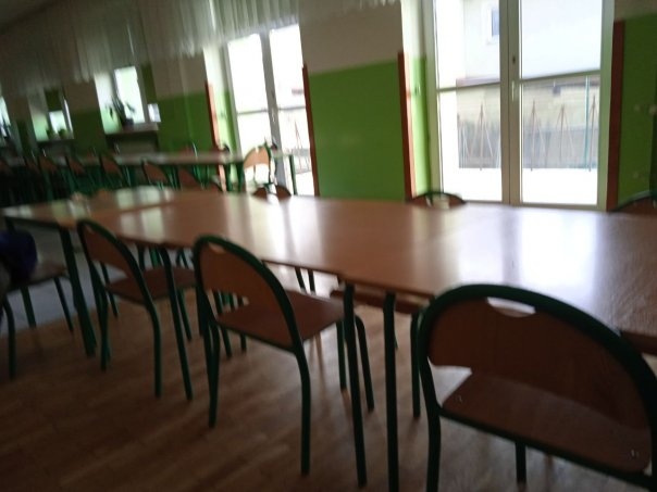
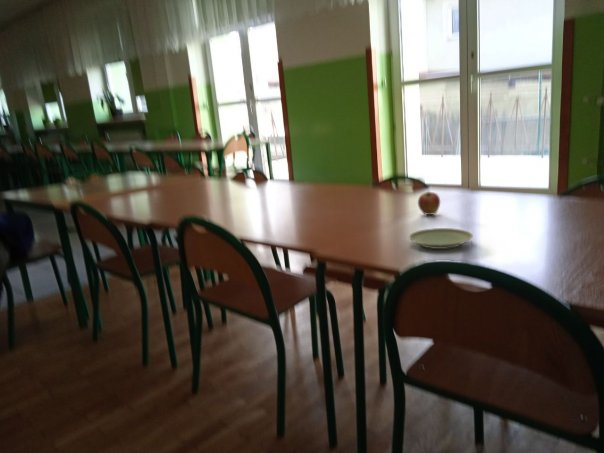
+ plate (440, 239)
+ fruit (429, 202)
